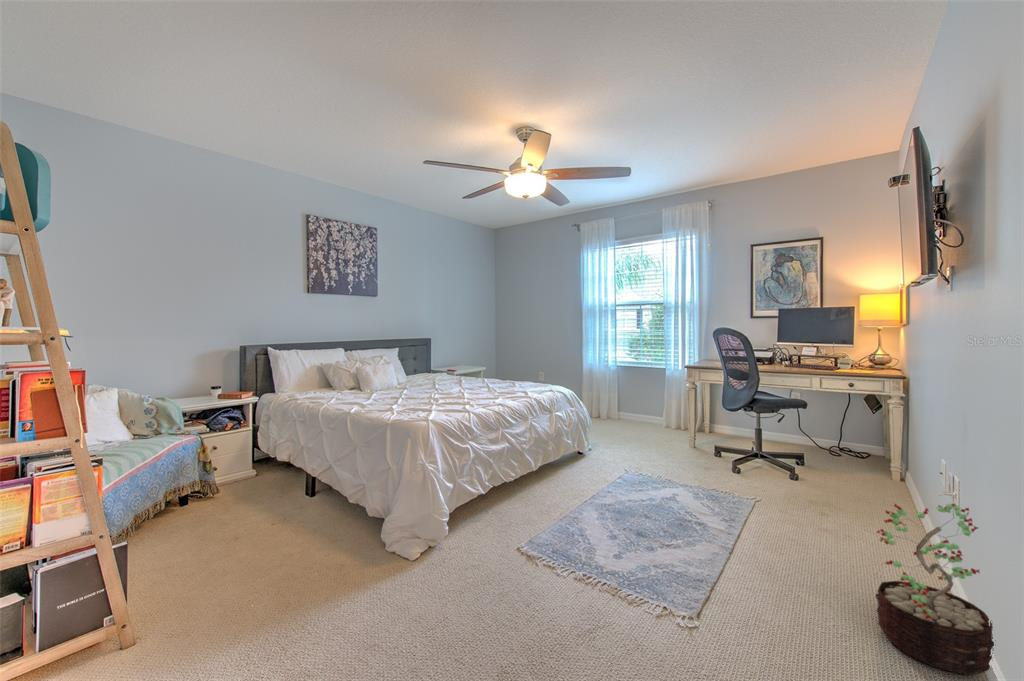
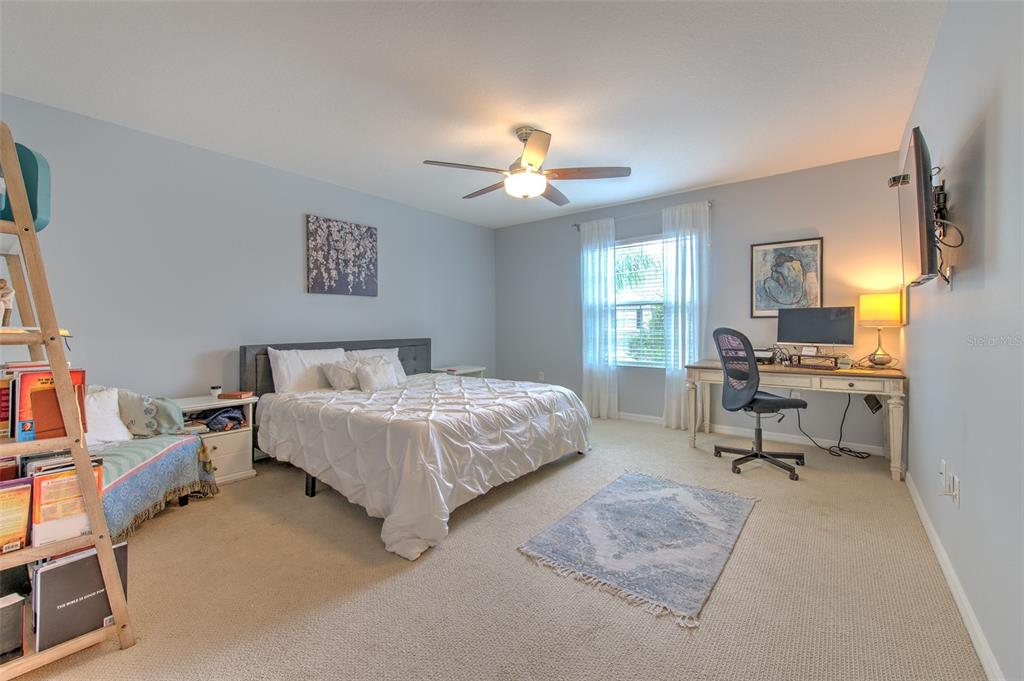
- decorative plant (930, 573)
